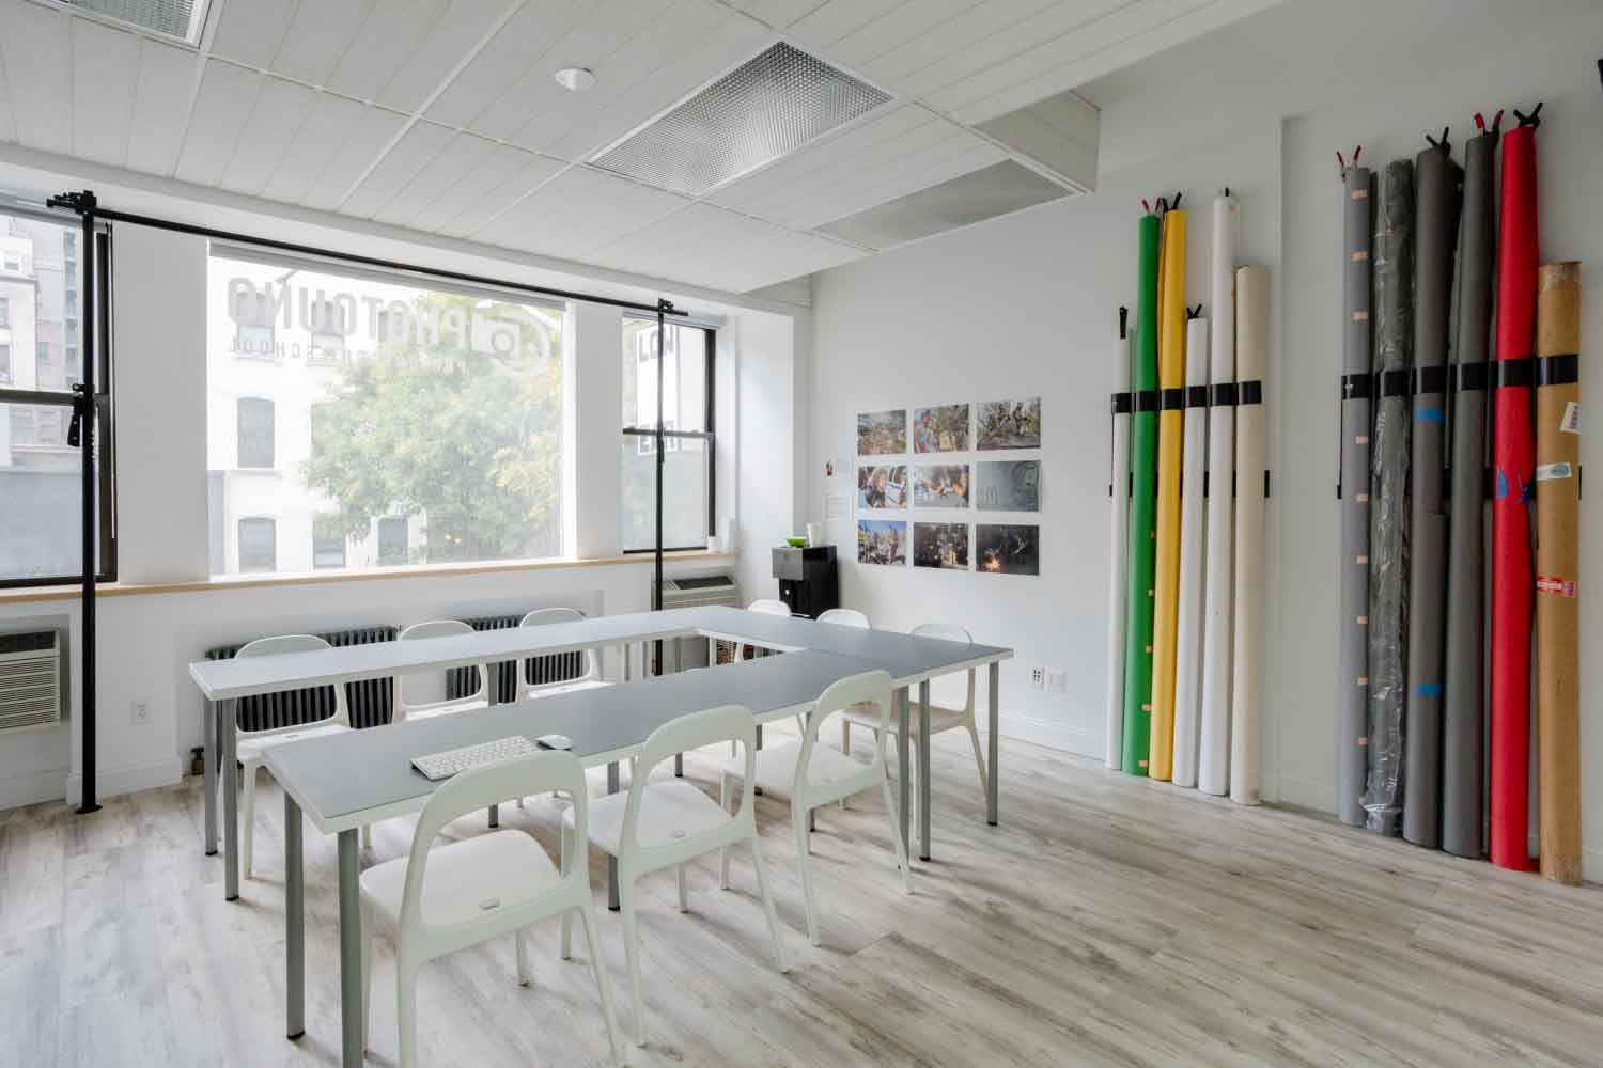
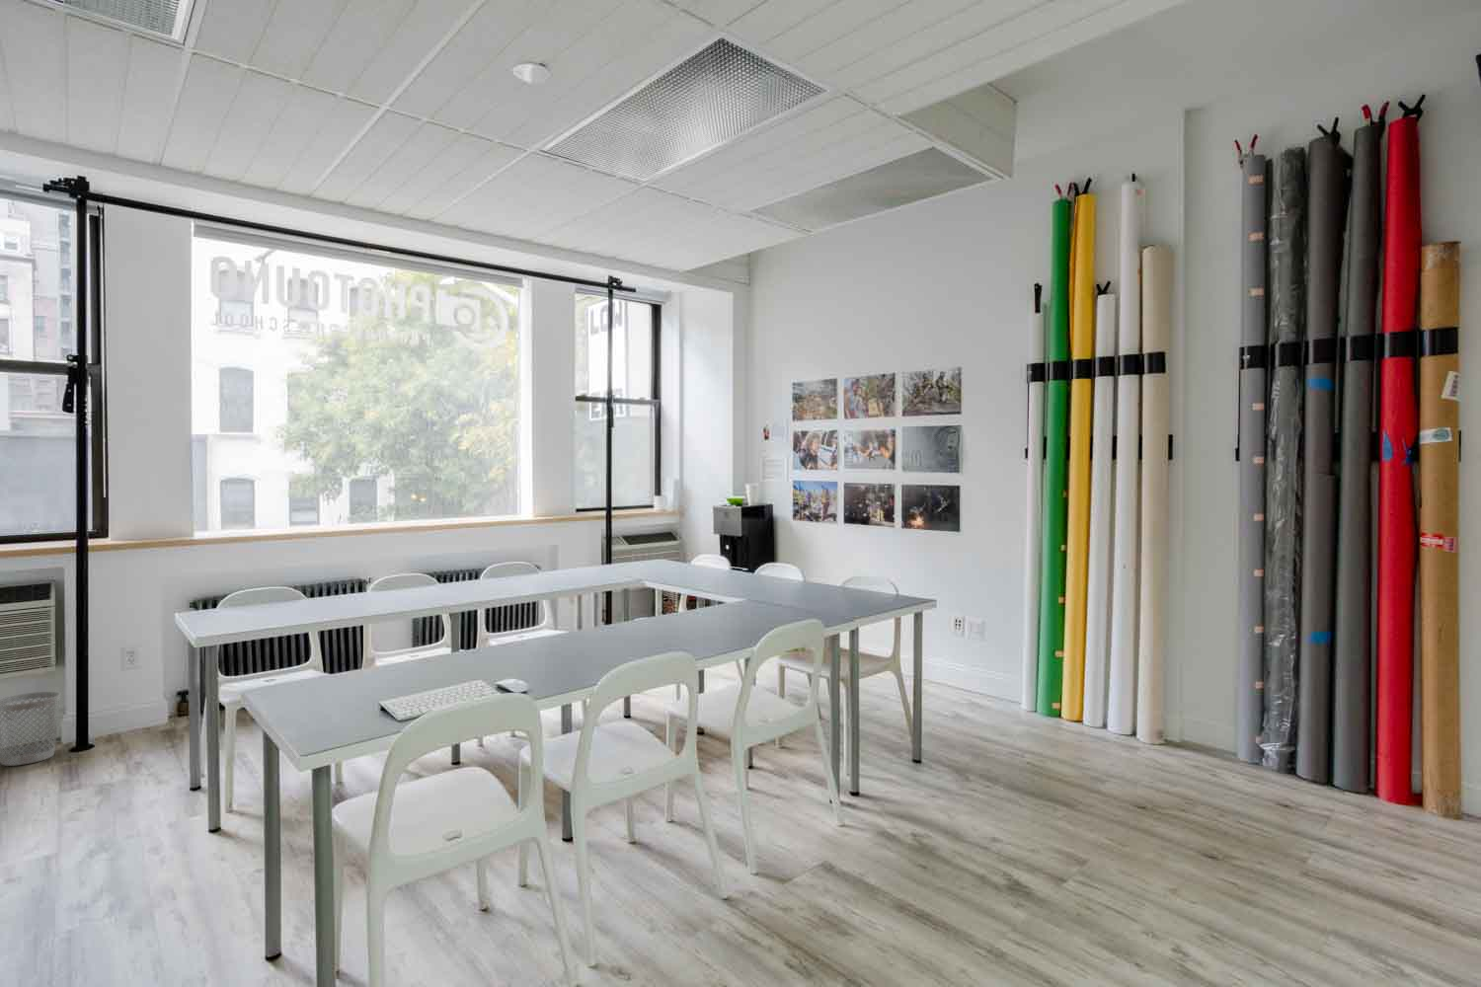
+ wastebasket (28, 727)
